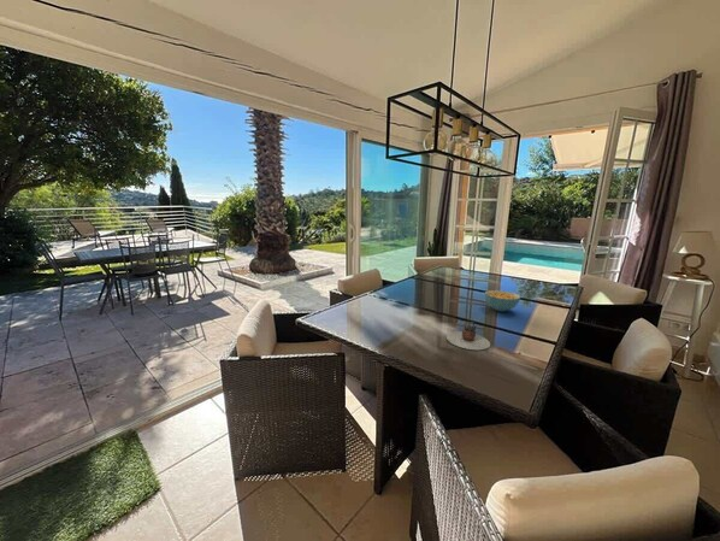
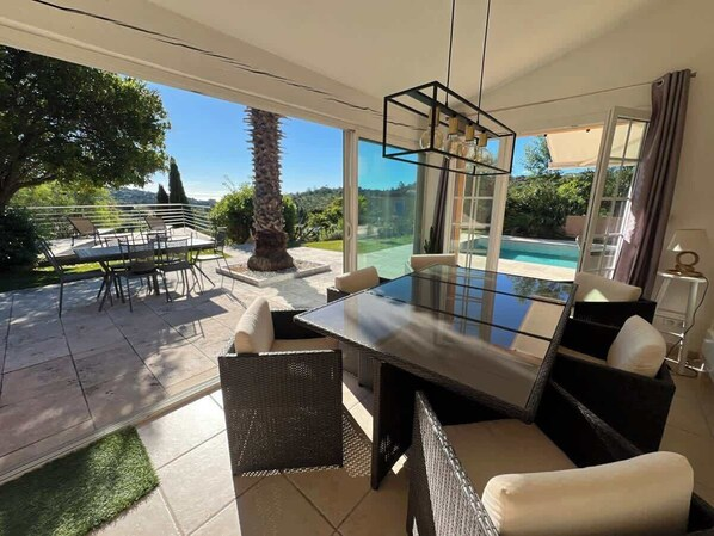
- cereal bowl (501, 301)
- teapot (468, 331)
